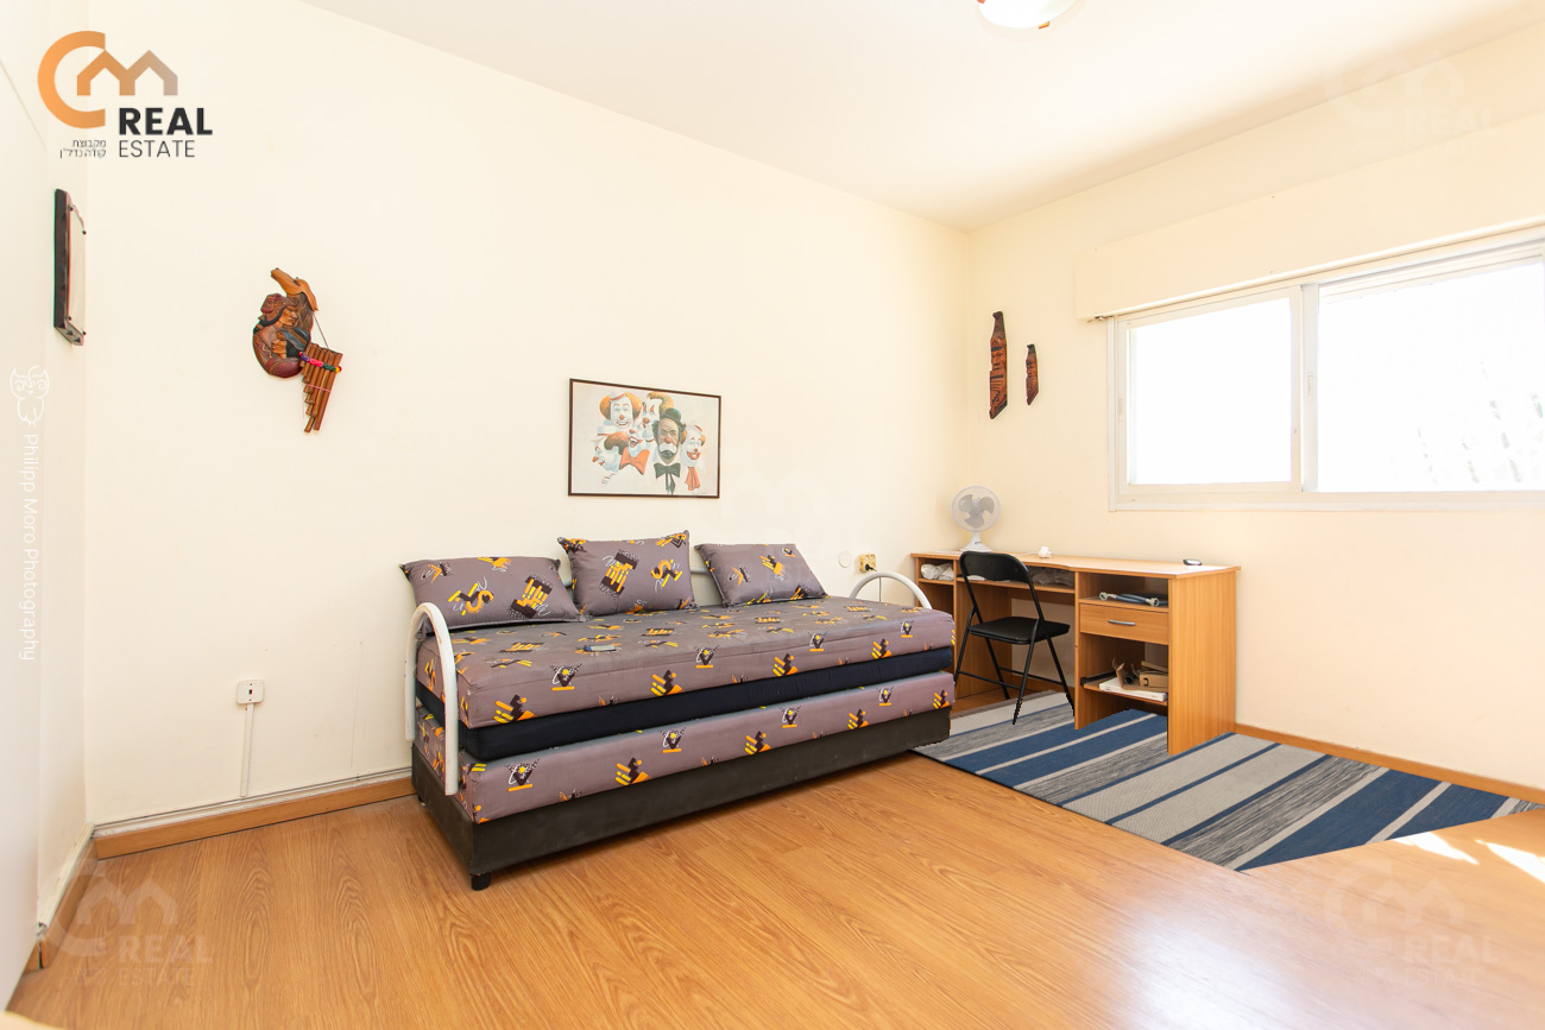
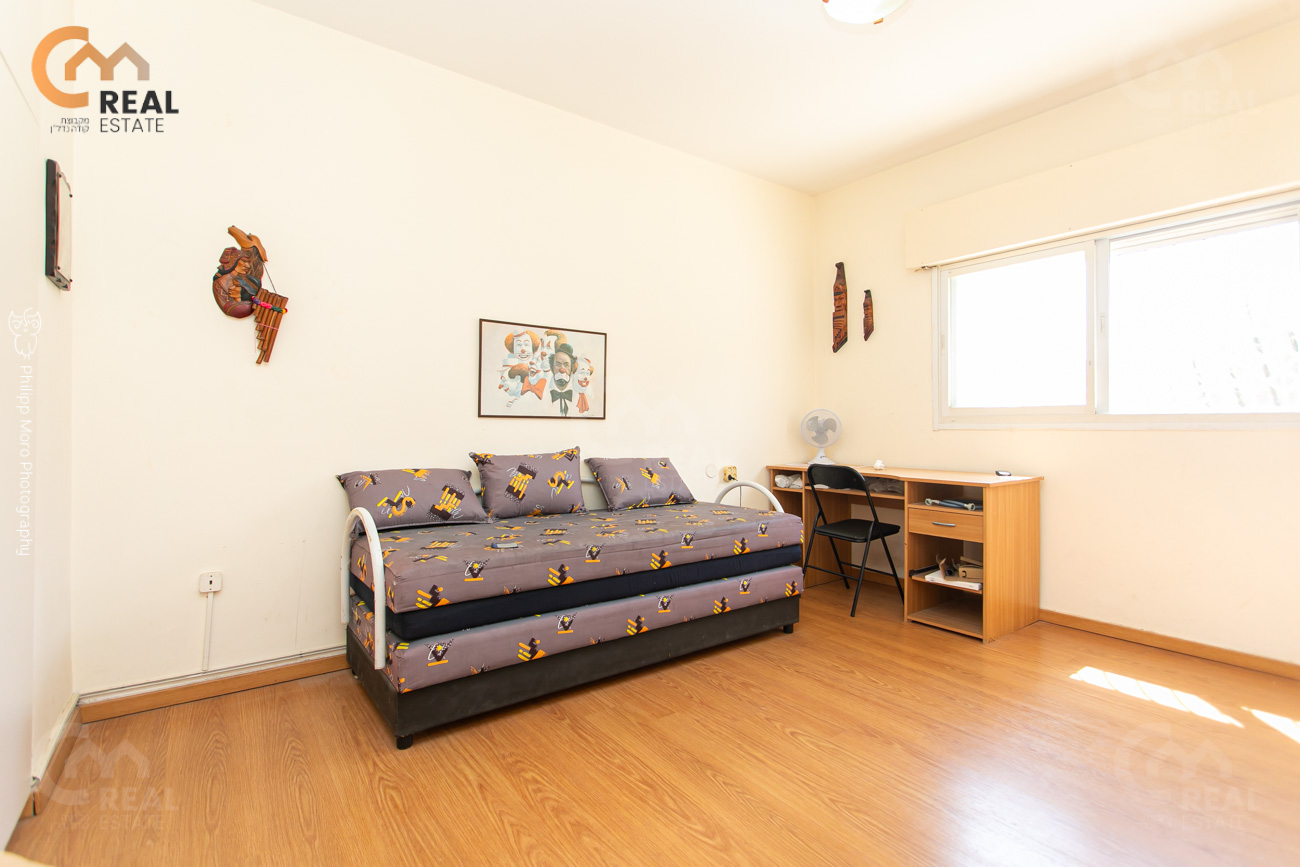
- rug (1203, 776)
